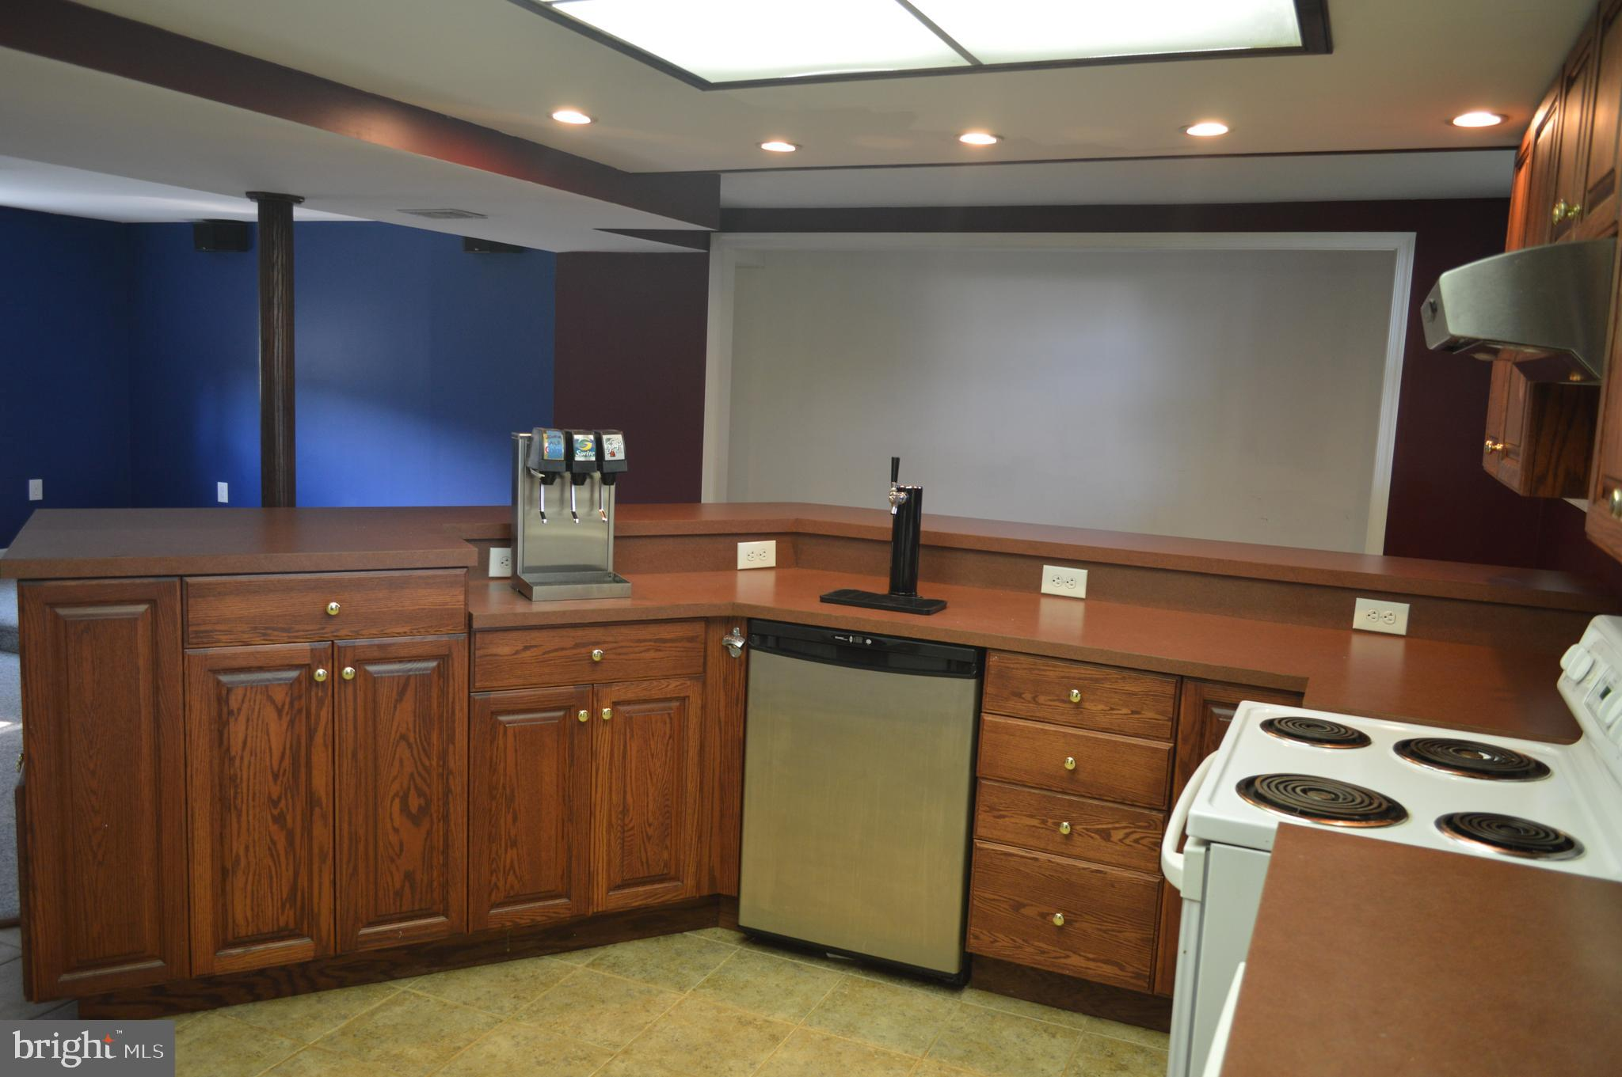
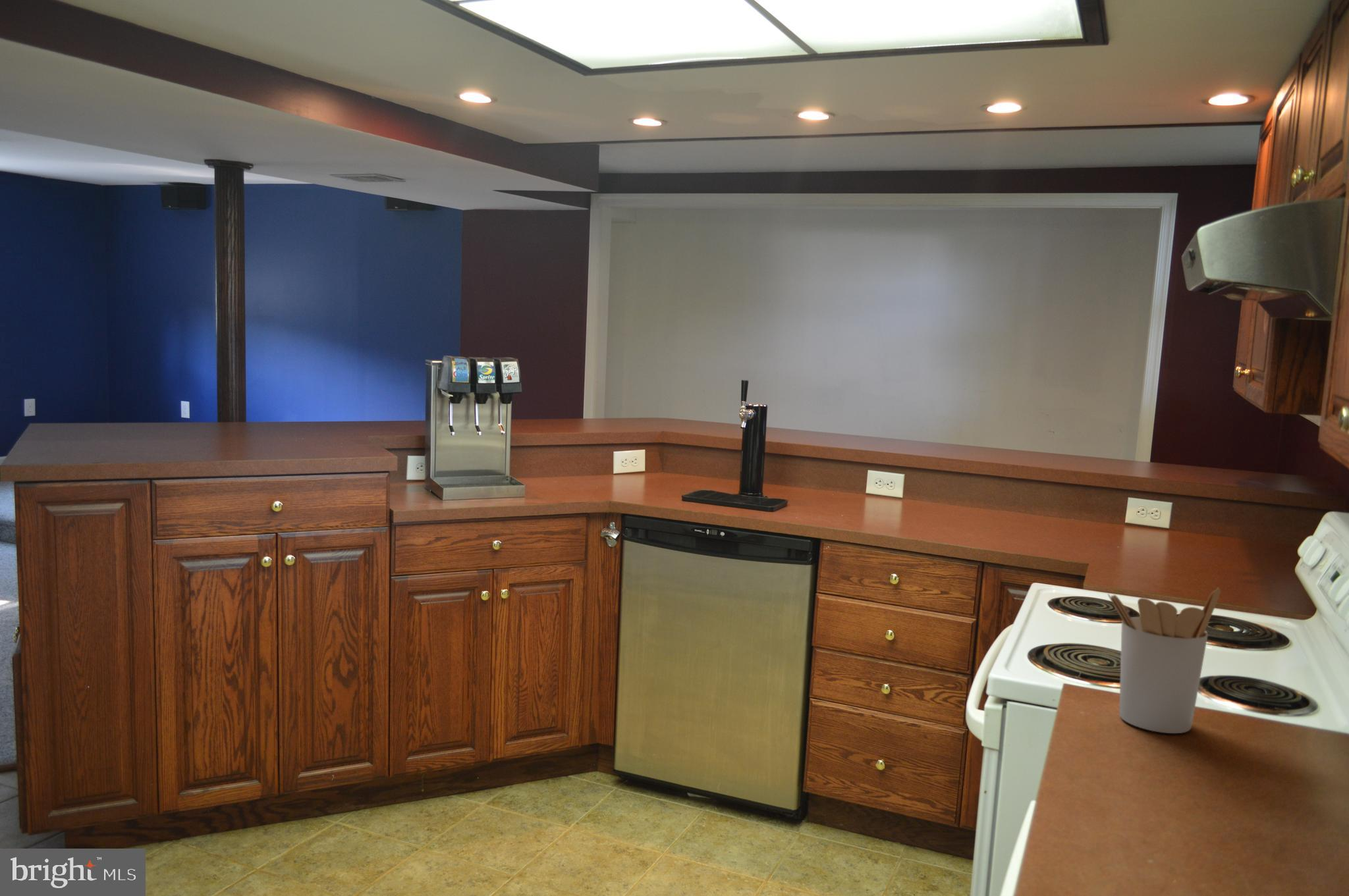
+ utensil holder (1163, 656)
